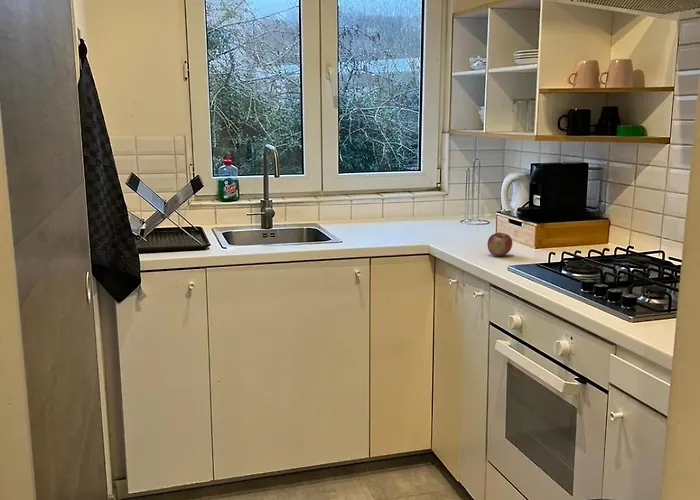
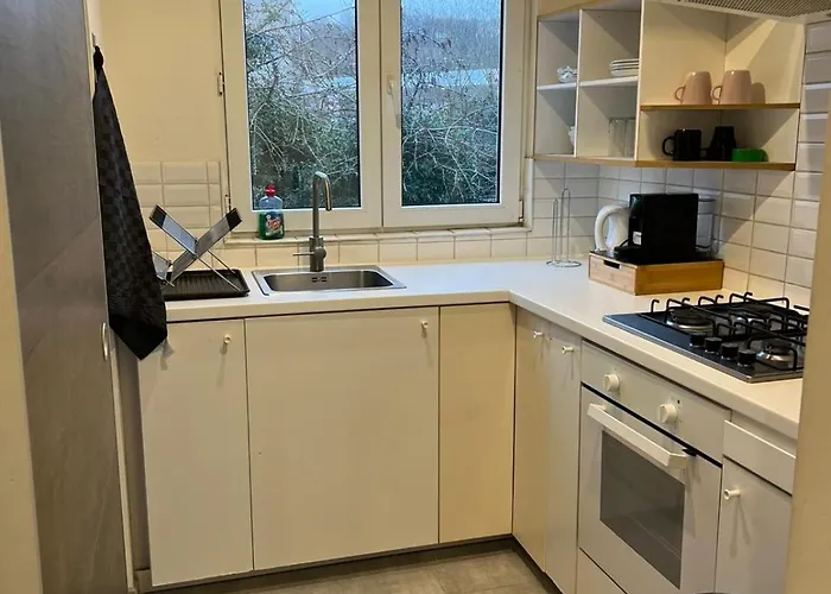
- apple (499, 243)
